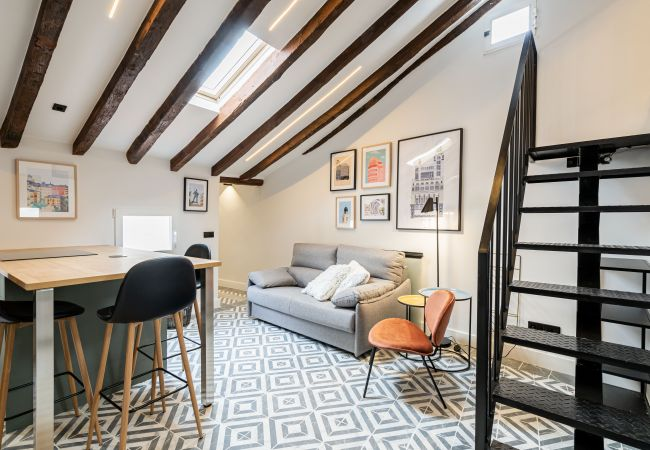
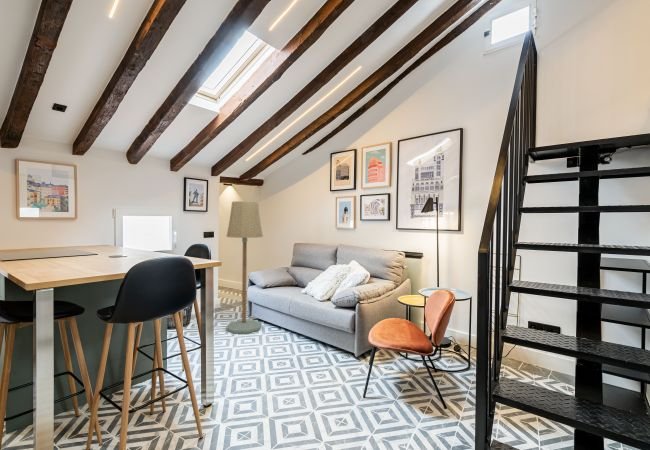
+ floor lamp (244, 265)
